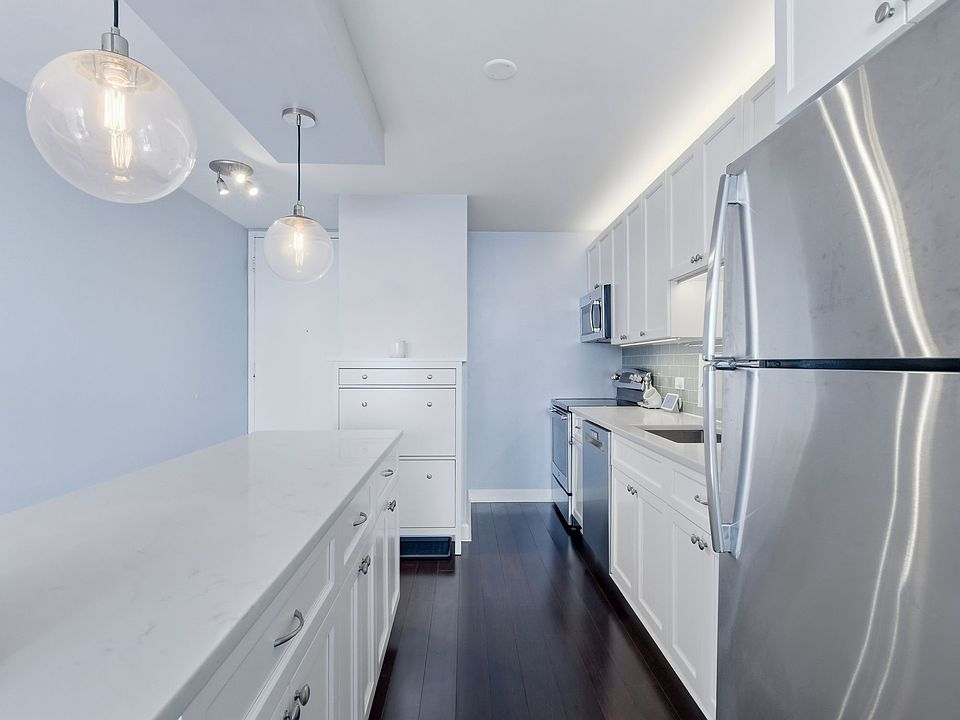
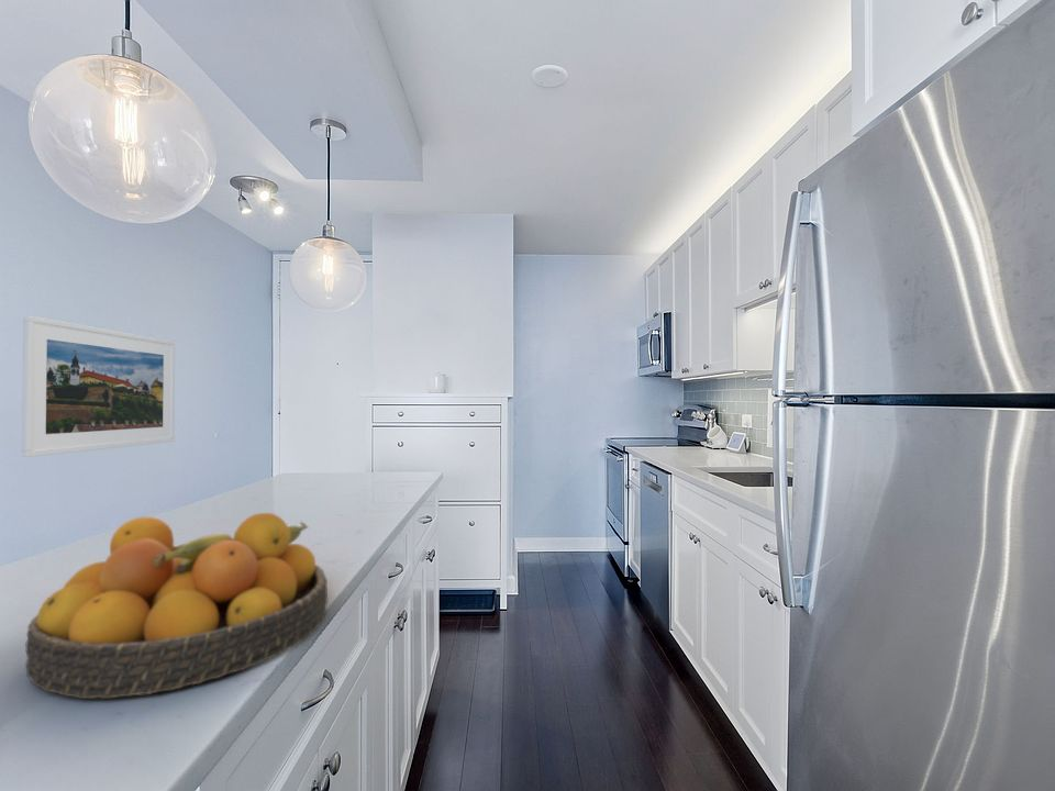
+ fruit bowl (196, 575)
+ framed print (111, 389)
